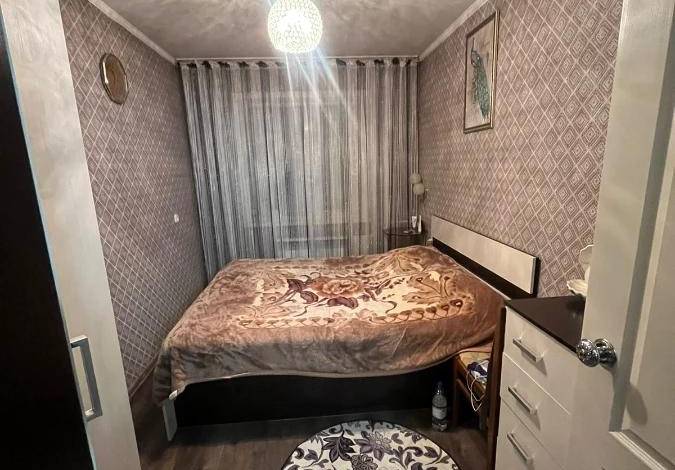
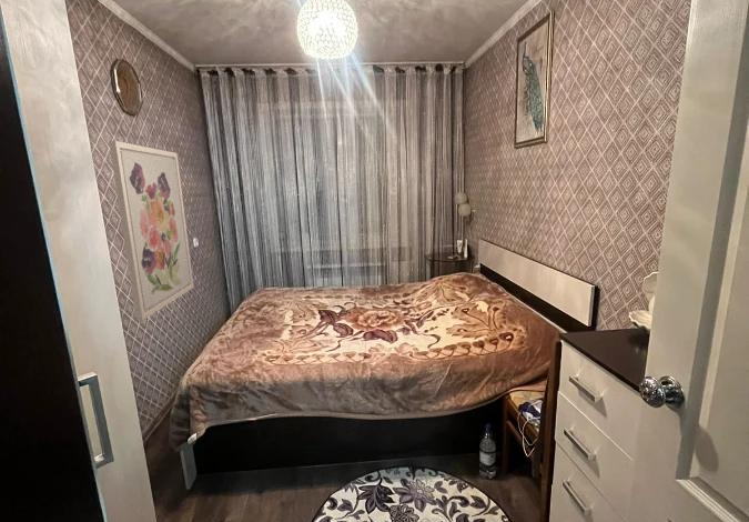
+ wall art (159, 228)
